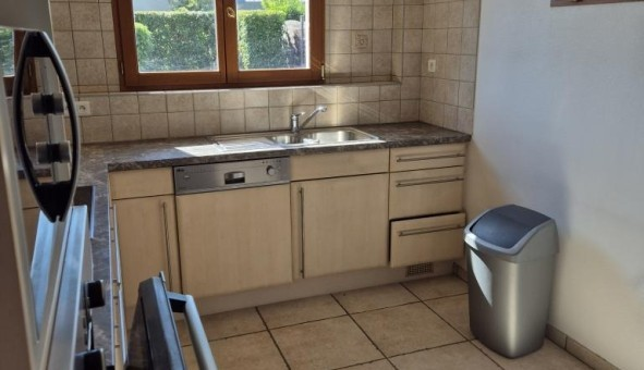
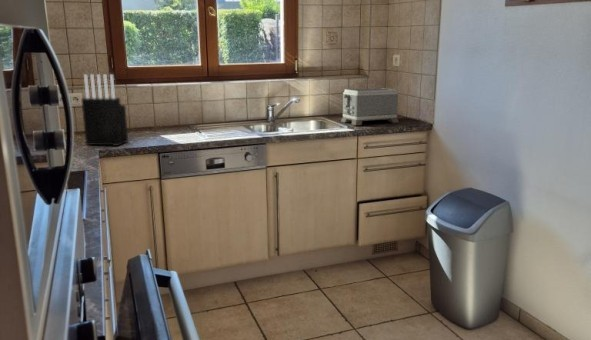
+ toaster (367, 105)
+ knife block (105, 109)
